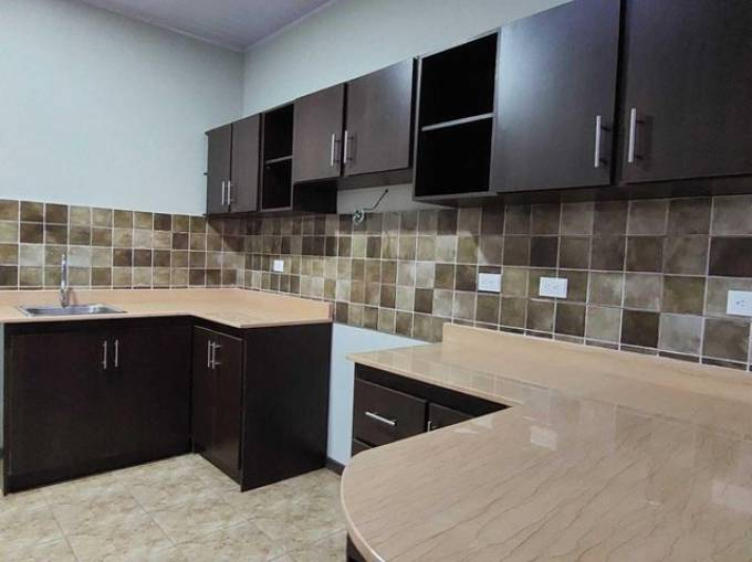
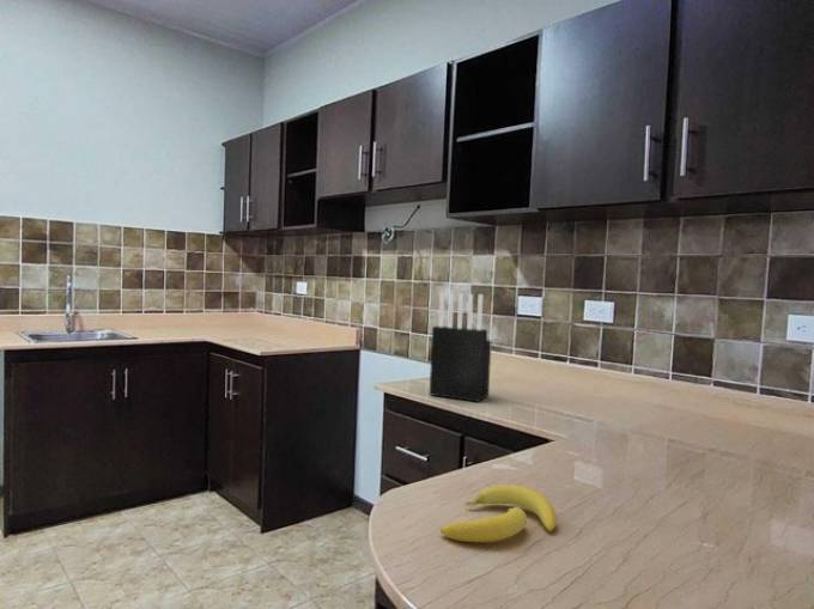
+ banana (497, 516)
+ knife block (462, 343)
